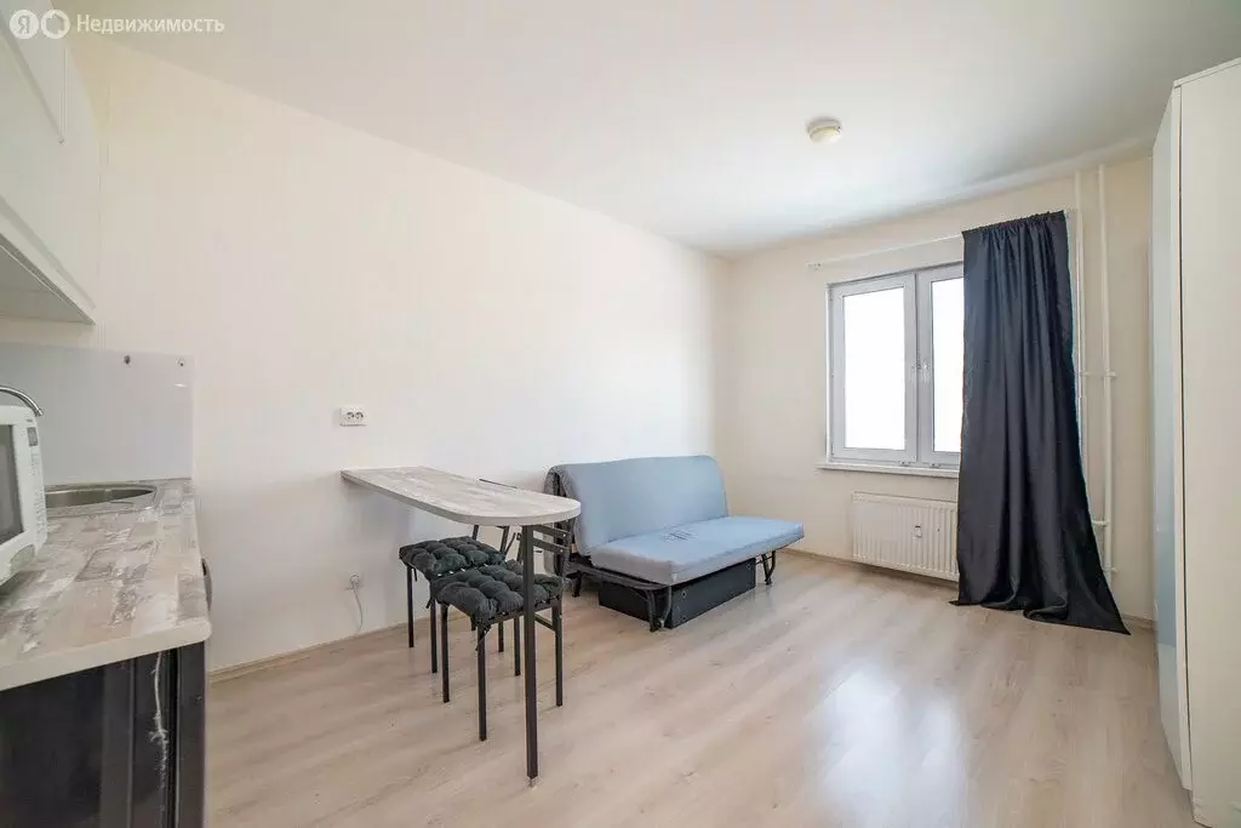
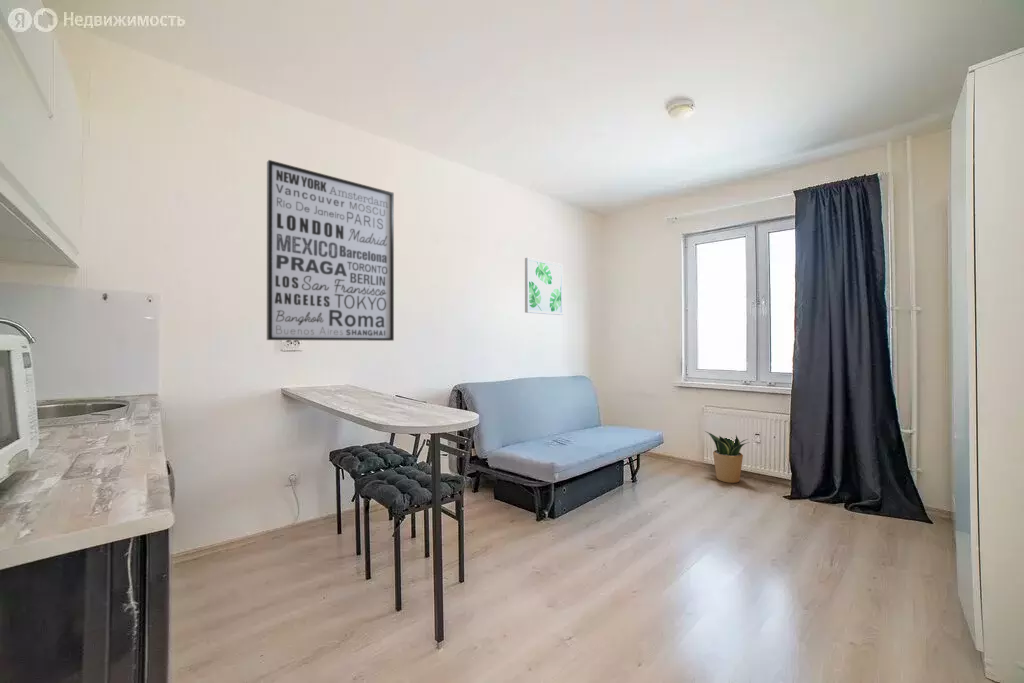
+ wall art (544, 287)
+ wall art (336, 259)
+ potted plant (727, 457)
